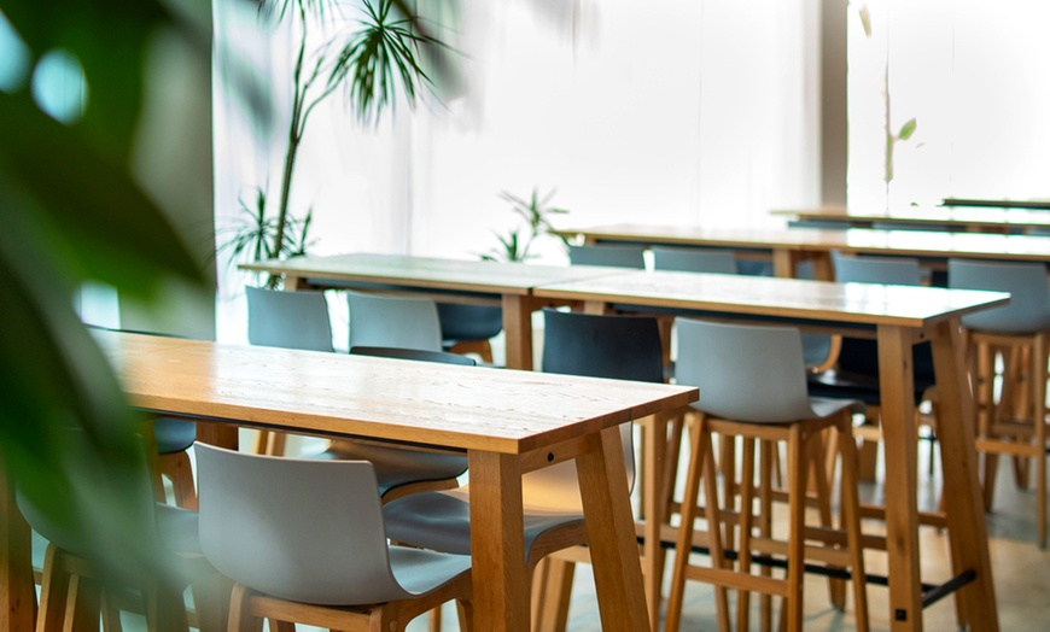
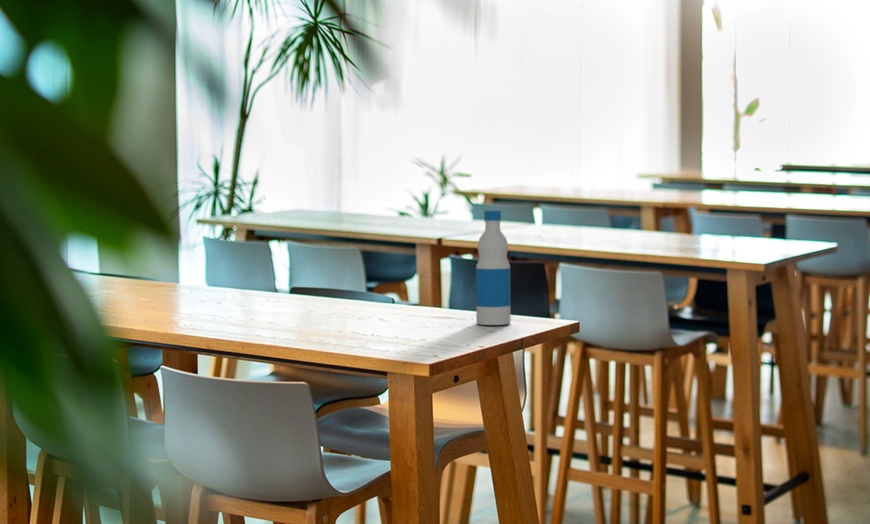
+ bottle (493, 267)
